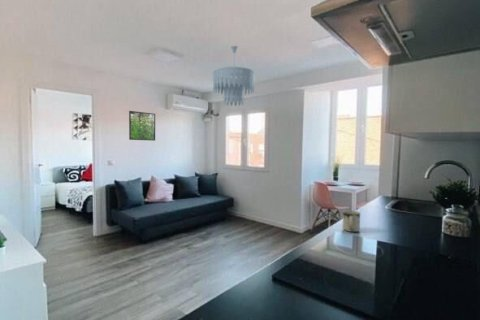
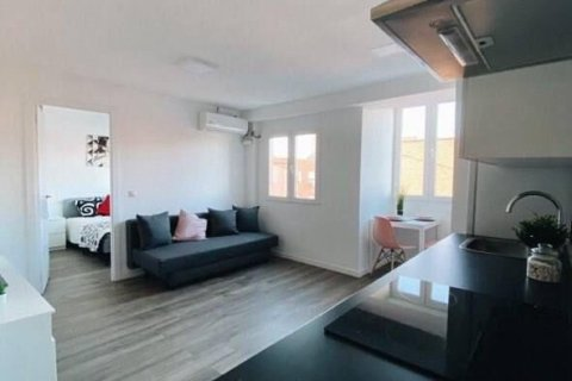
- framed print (142, 126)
- ceiling light fixture (234, 76)
- mug (350, 221)
